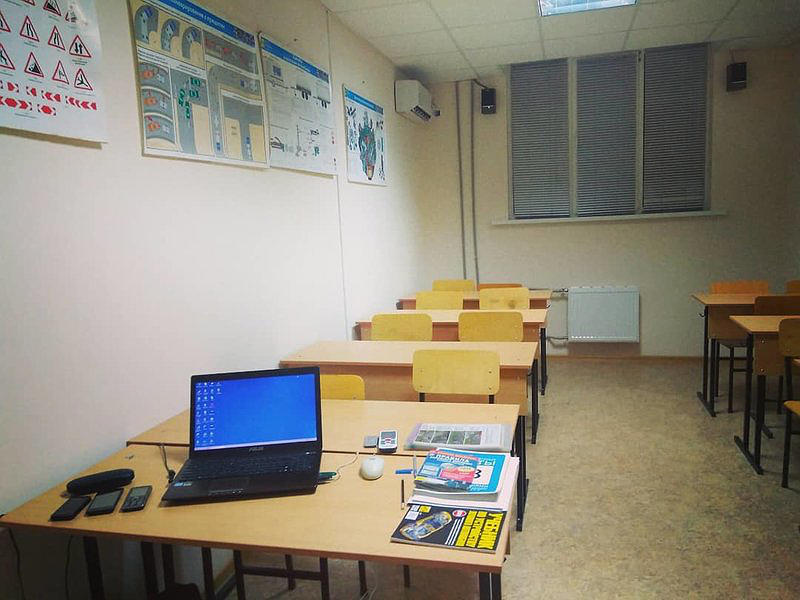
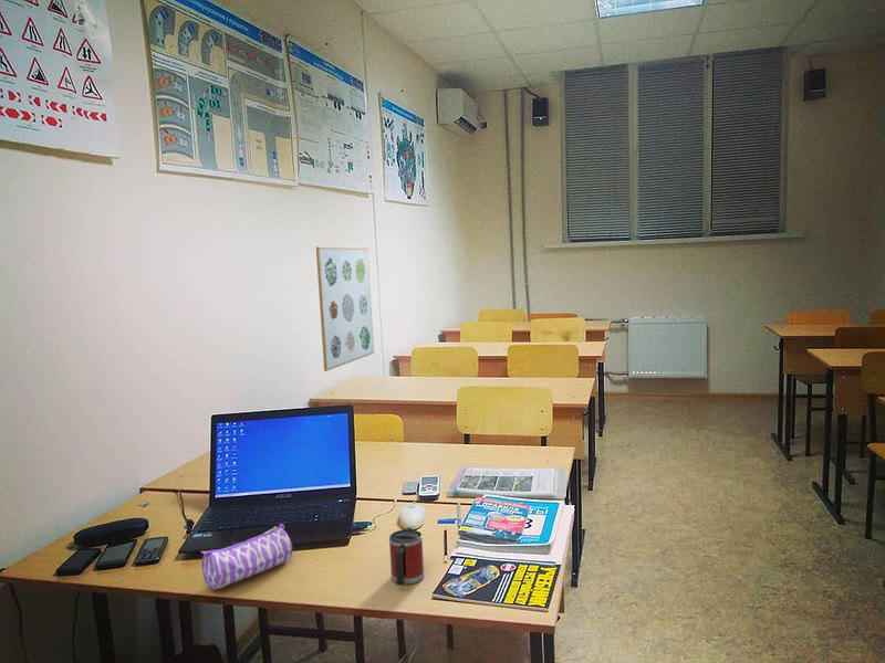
+ pencil case (248, 555)
+ wall art (347, 305)
+ mug (405, 558)
